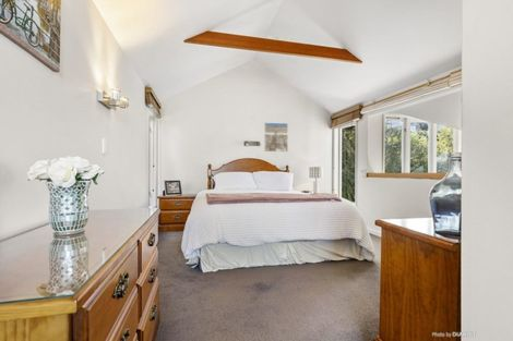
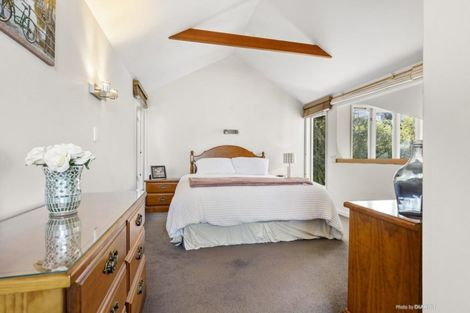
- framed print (276, 137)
